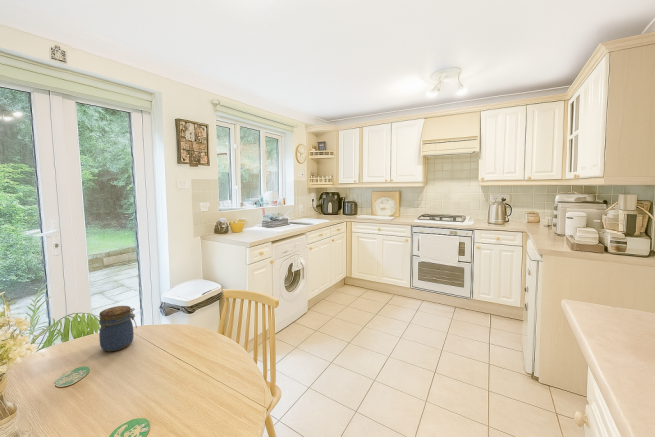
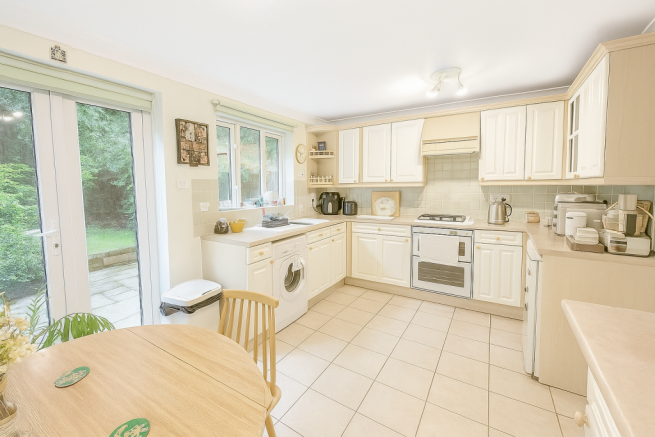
- jar (118, 326)
